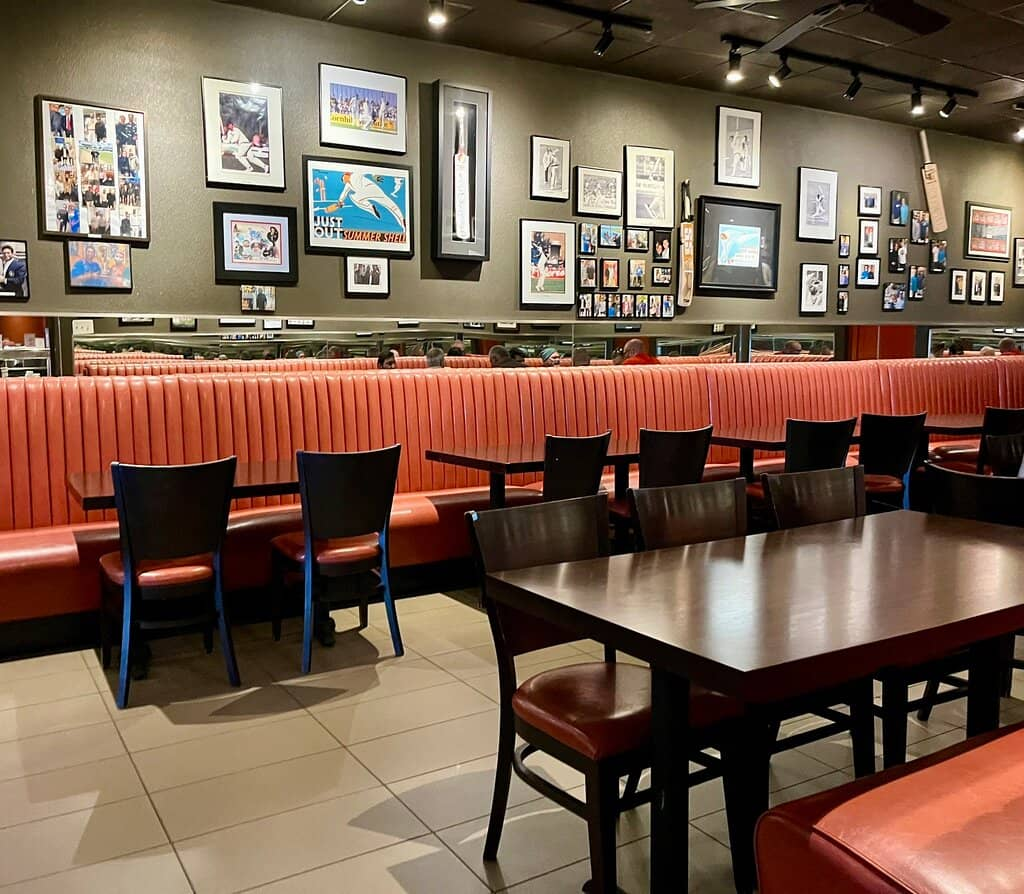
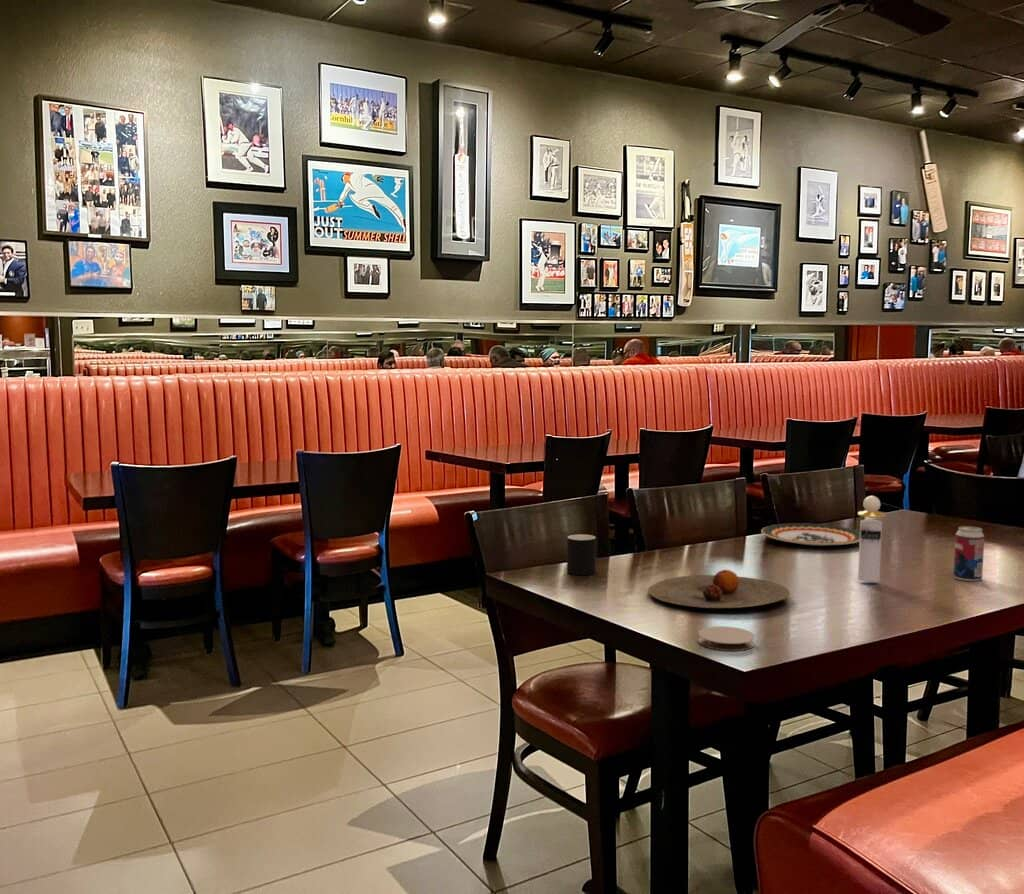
+ beverage can (968, 554)
+ plate (717, 585)
+ perfume bottle (870, 539)
+ cup (585, 553)
+ plate (812, 536)
+ coaster (726, 638)
